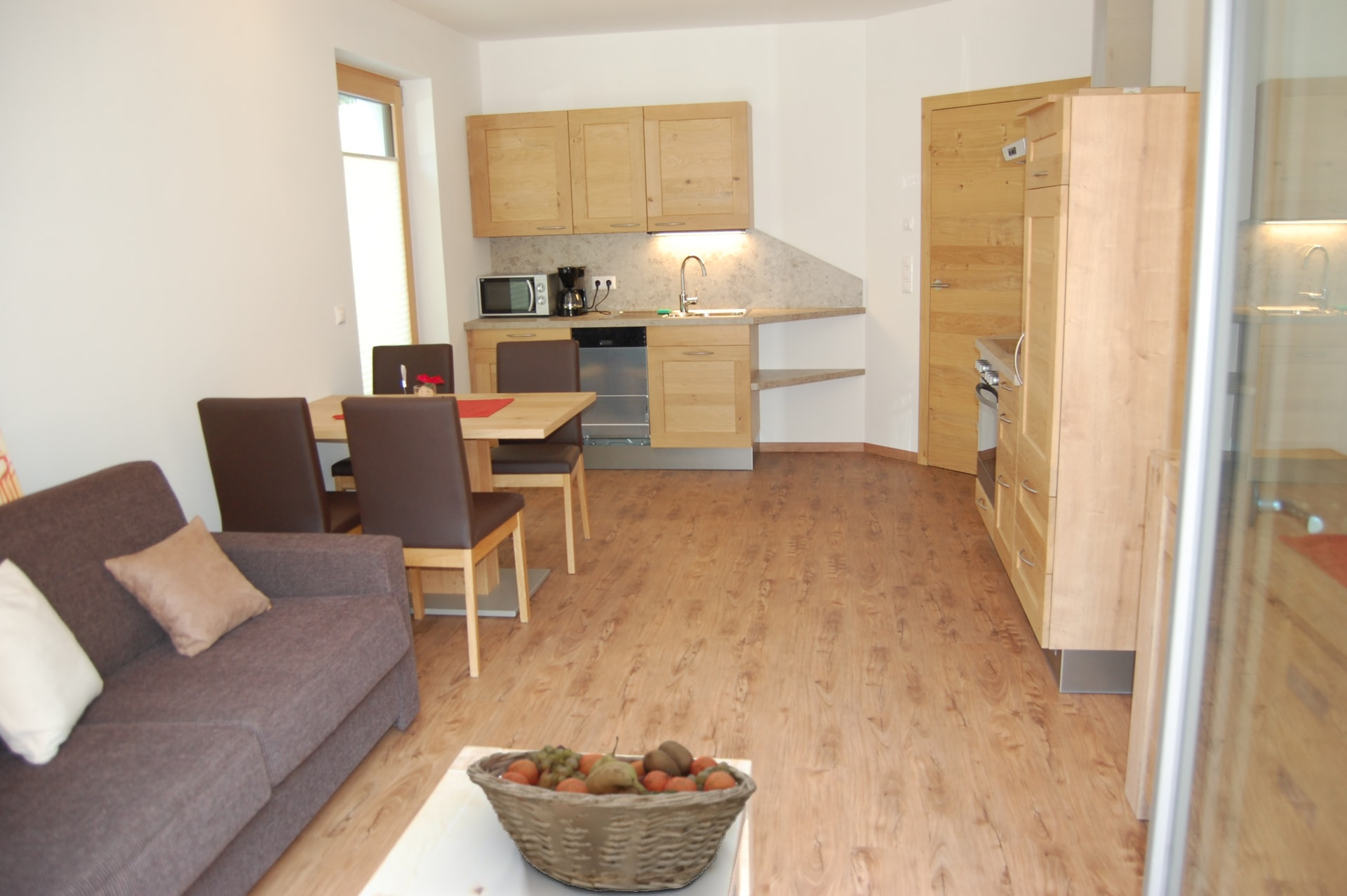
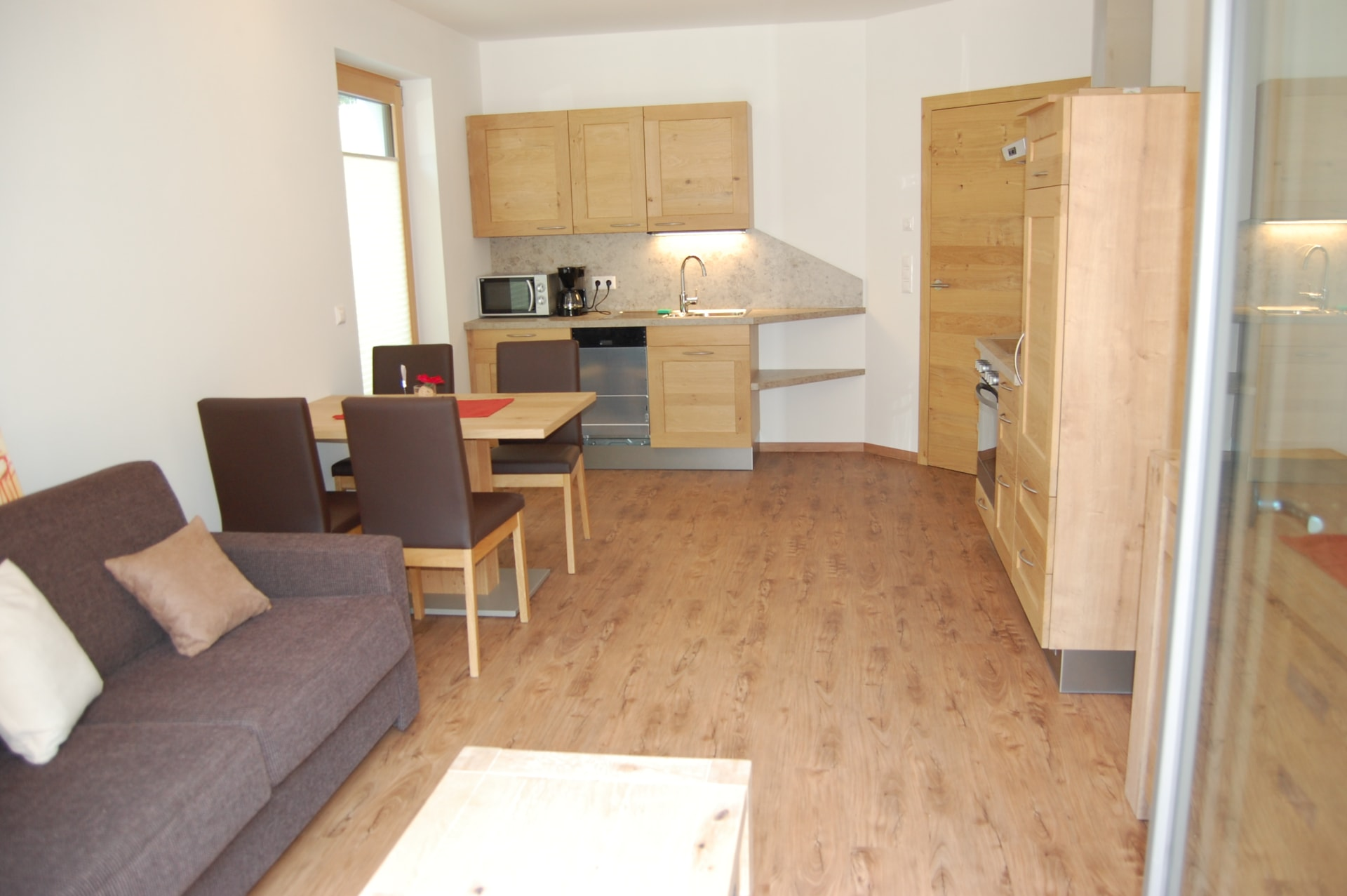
- fruit basket (611, 796)
